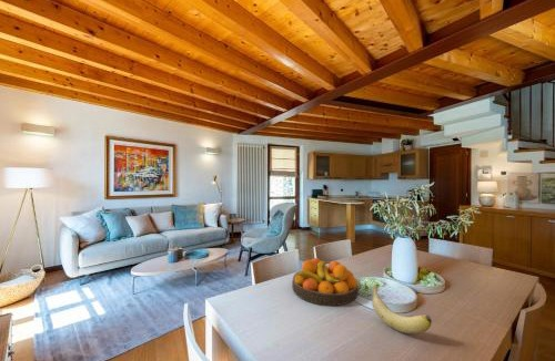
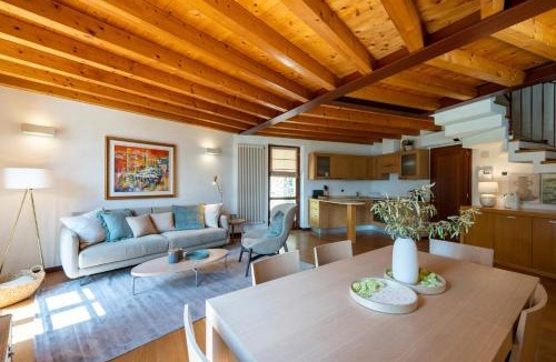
- banana (396, 313)
- fruit bowl (324, 275)
